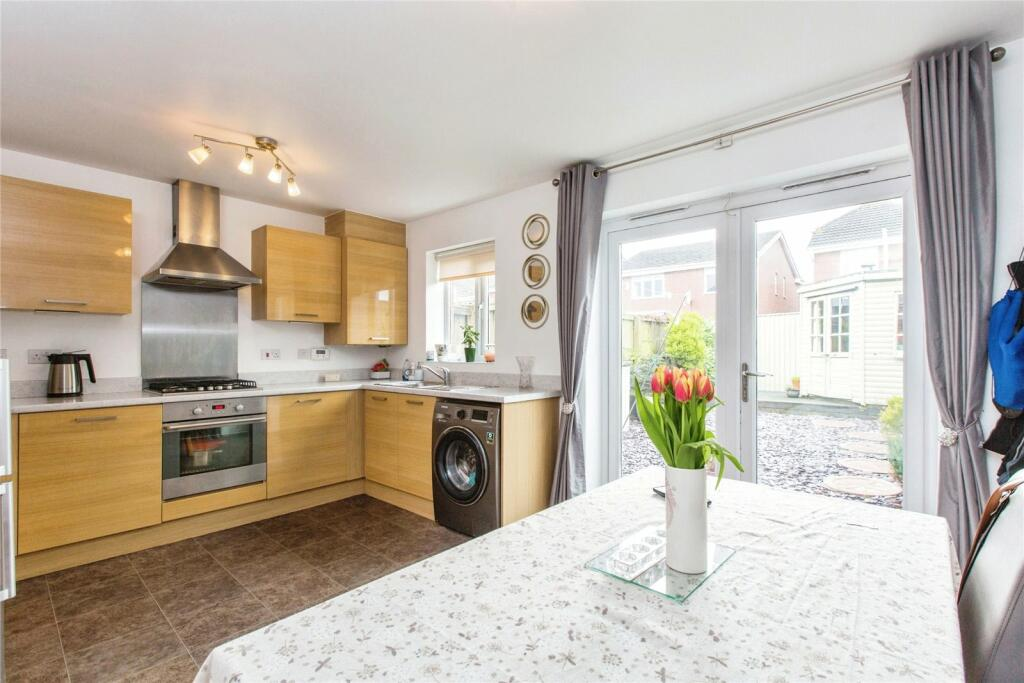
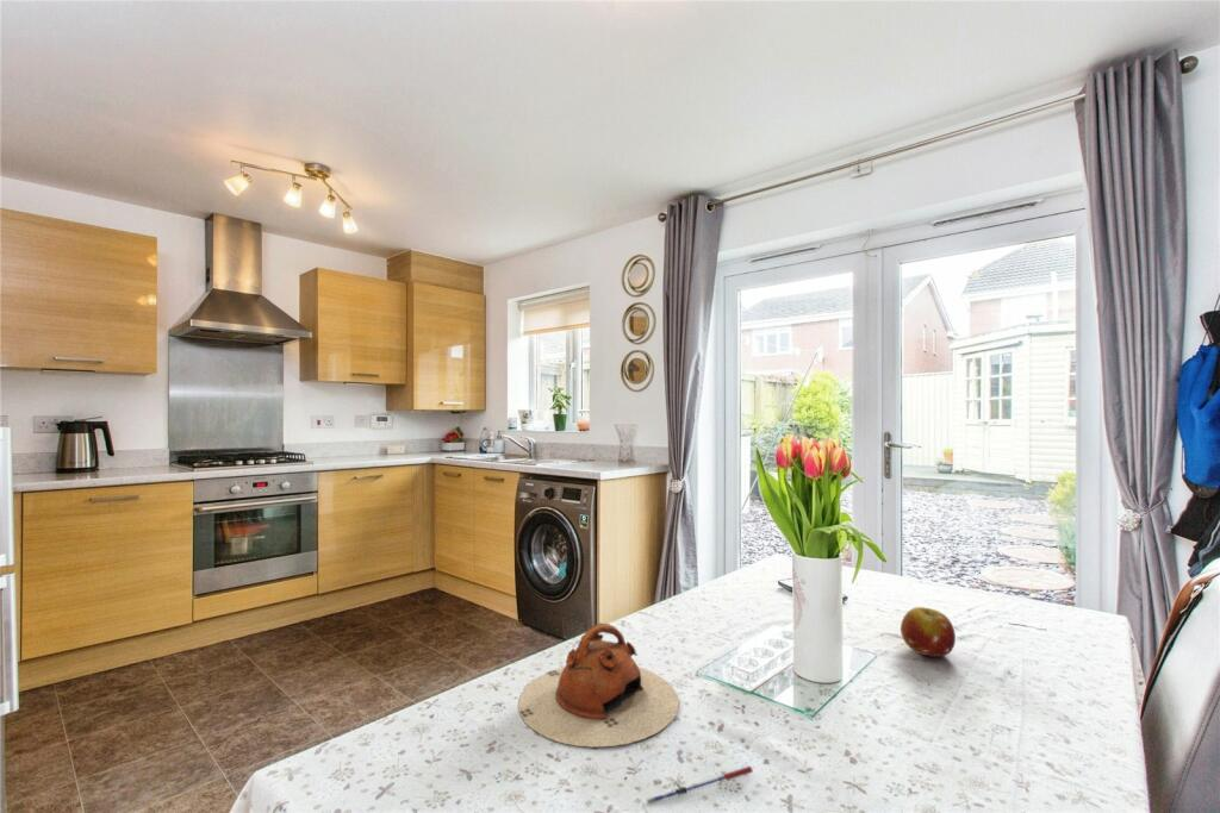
+ pen (701, 783)
+ teapot (598, 663)
+ fruit (927, 631)
